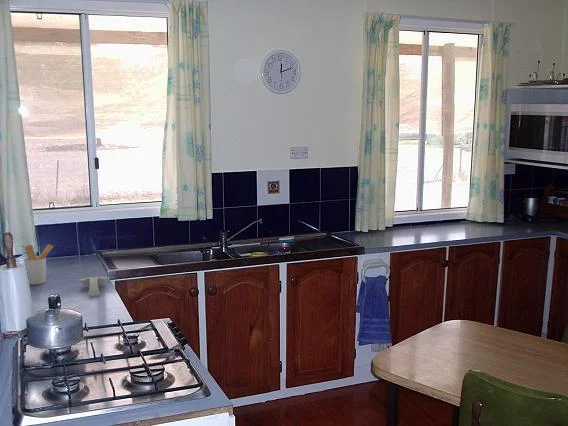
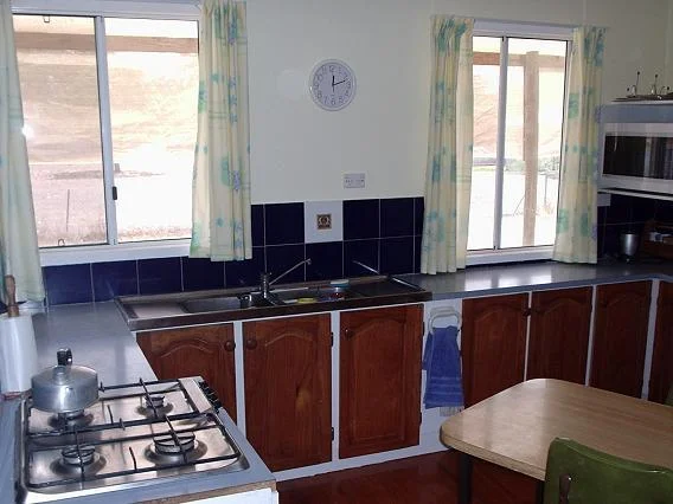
- spoon rest (94, 282)
- utensil holder (40, 263)
